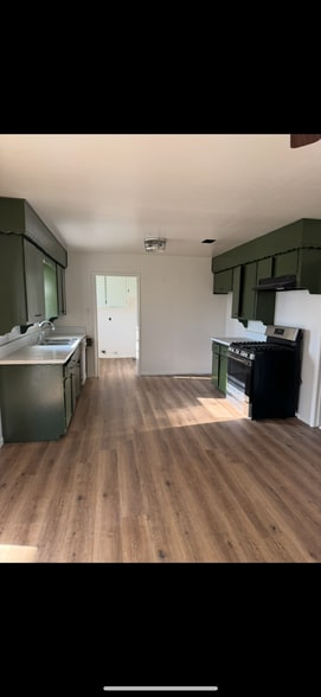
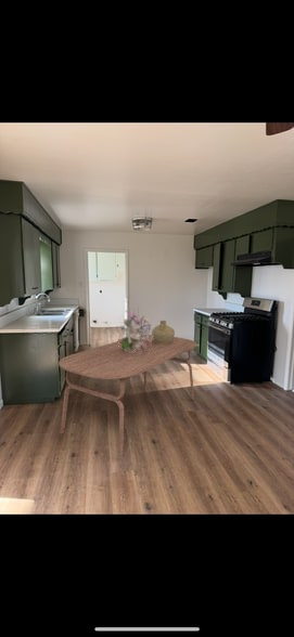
+ ceramic jug (163, 332)
+ dining table (133, 375)
+ bouquet (131, 328)
